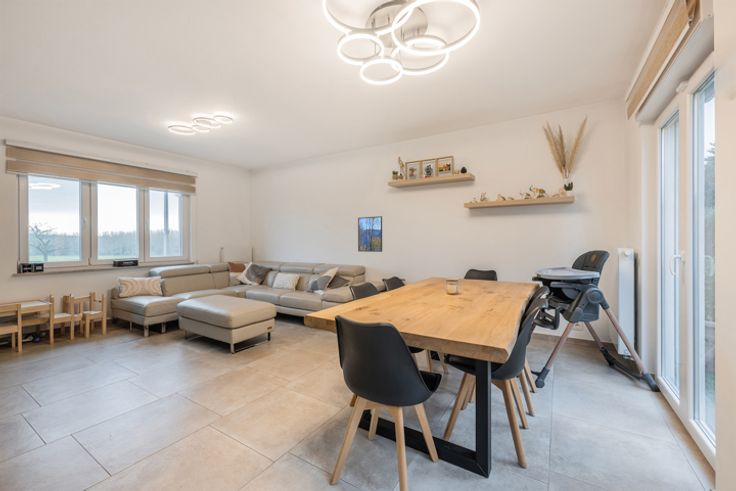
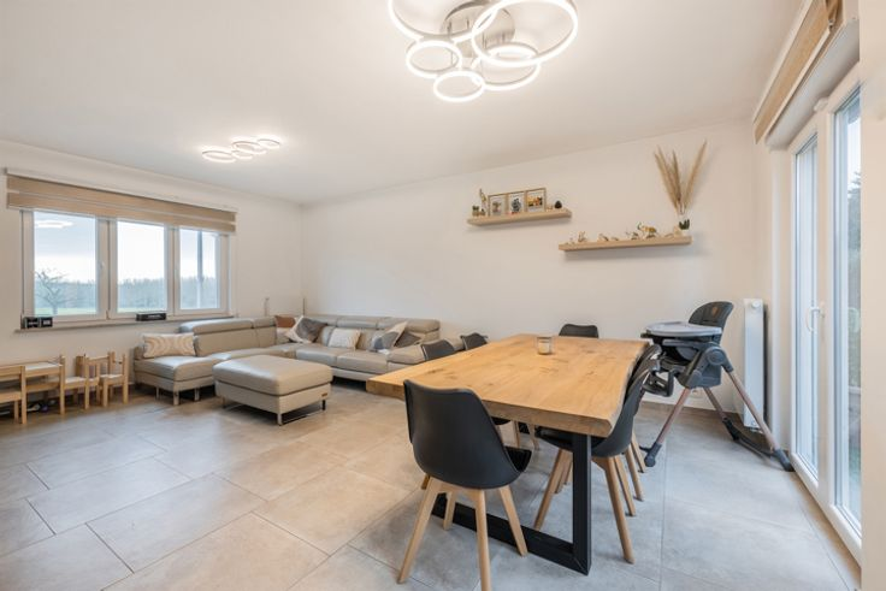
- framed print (369, 234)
